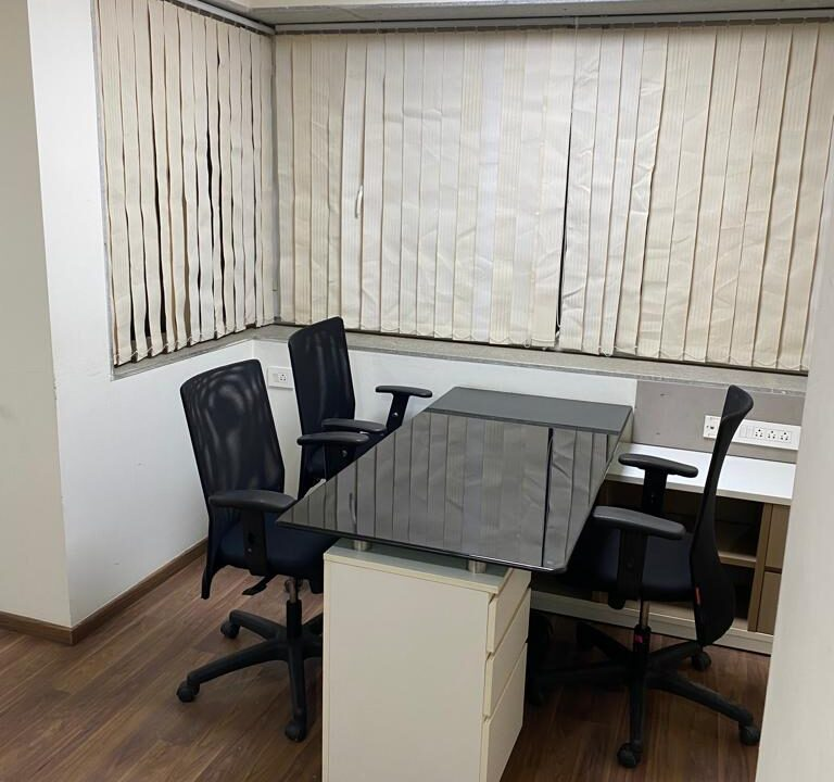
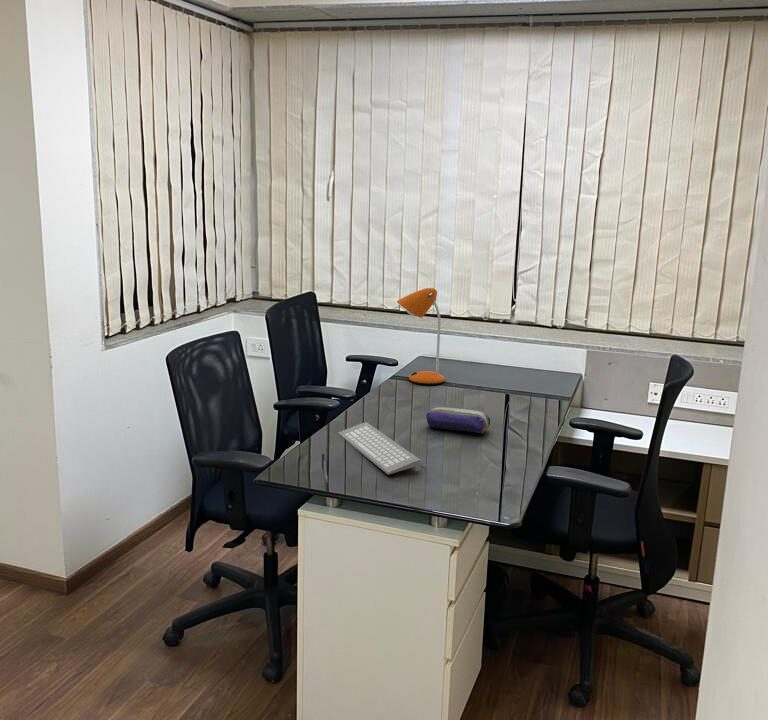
+ pencil case (458, 419)
+ desk lamp (437, 334)
+ computer keyboard (376, 446)
